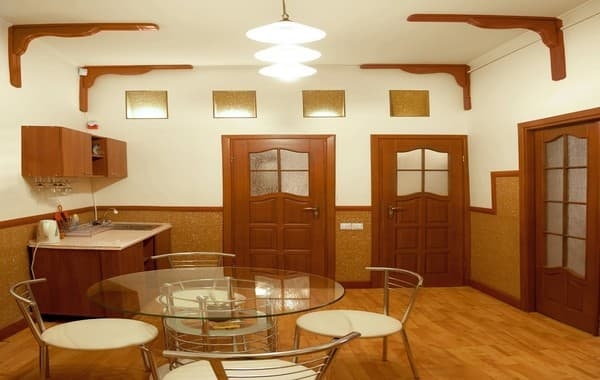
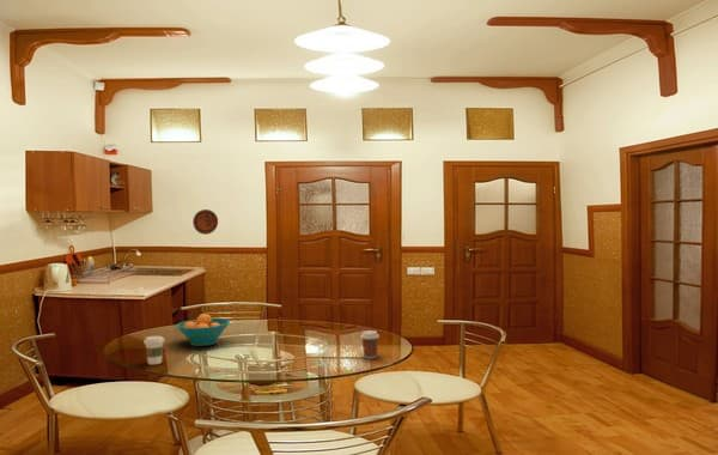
+ fruit bowl (203, 328)
+ coffee cup (370, 344)
+ coffee cup (154, 350)
+ decorative plate (205, 222)
